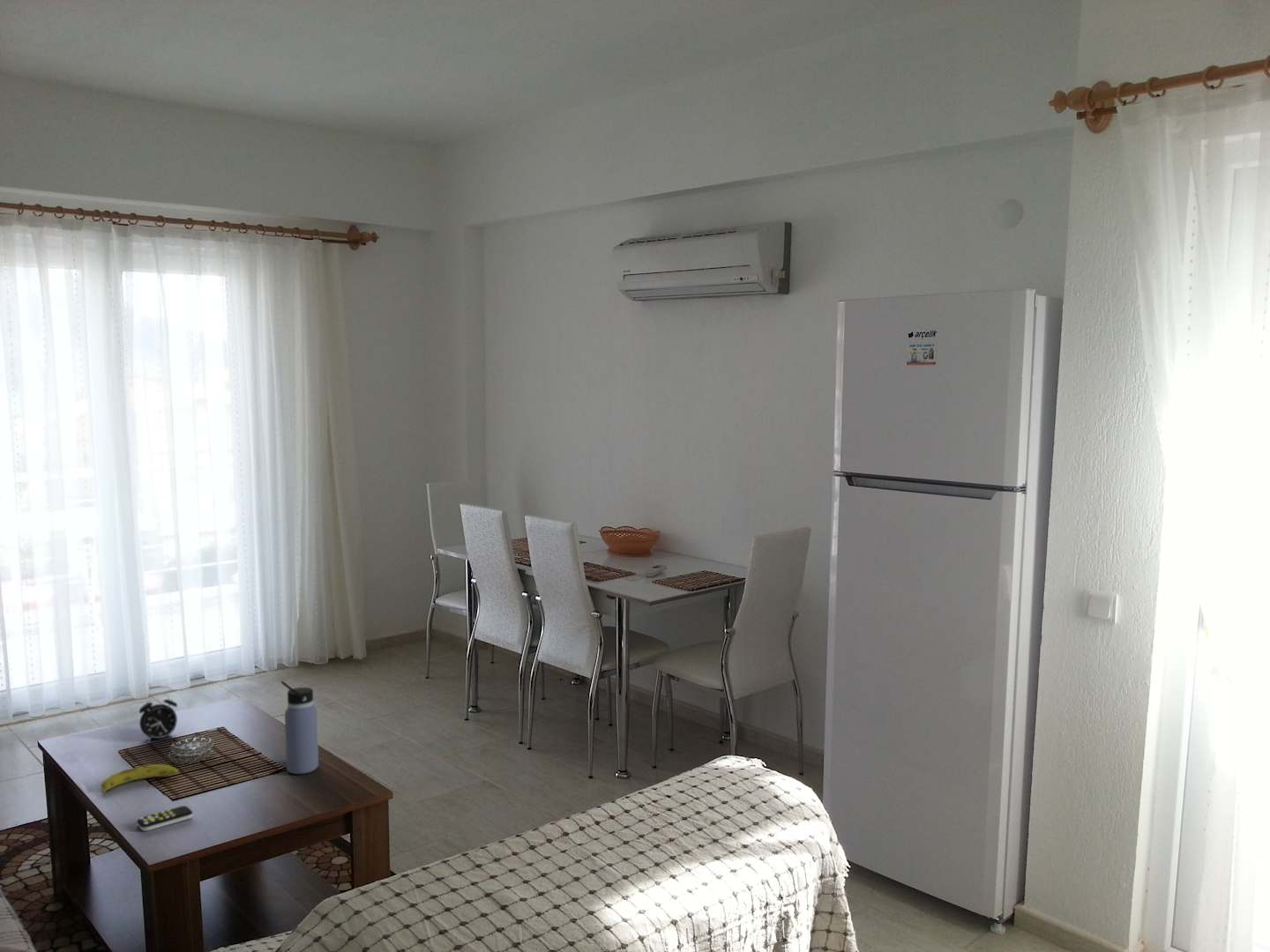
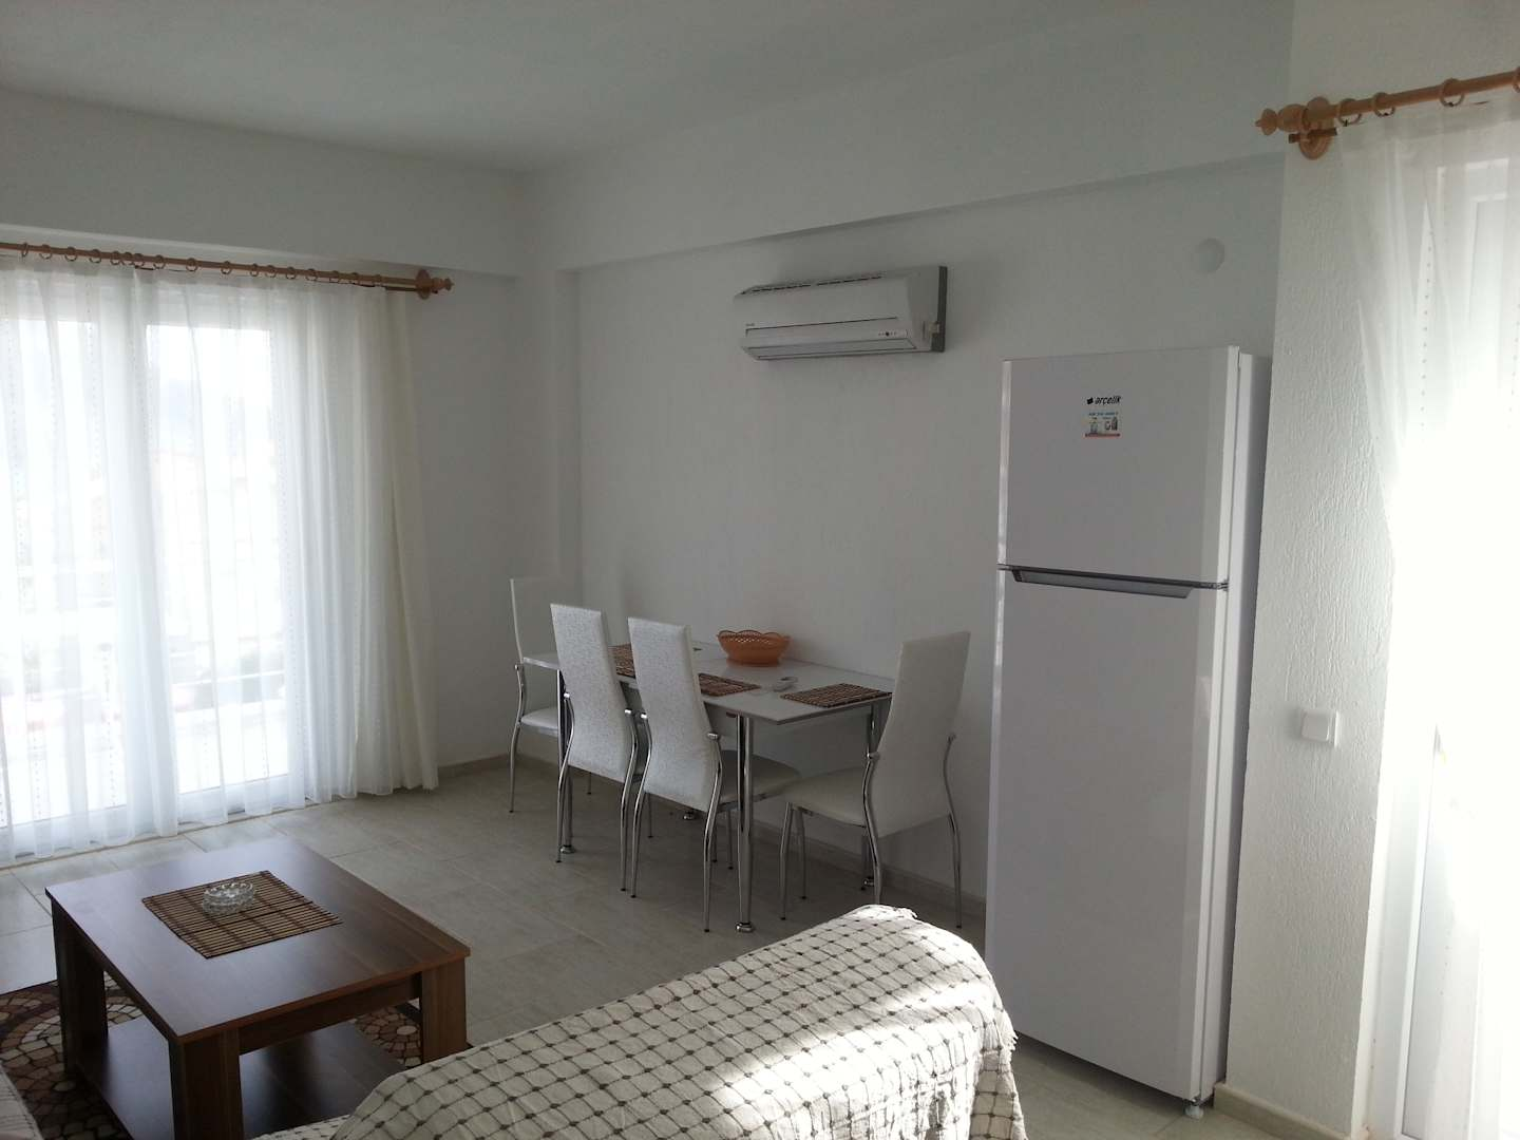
- fruit (140, 777)
- alarm clock (159, 717)
- remote control (165, 817)
- water bottle (299, 724)
